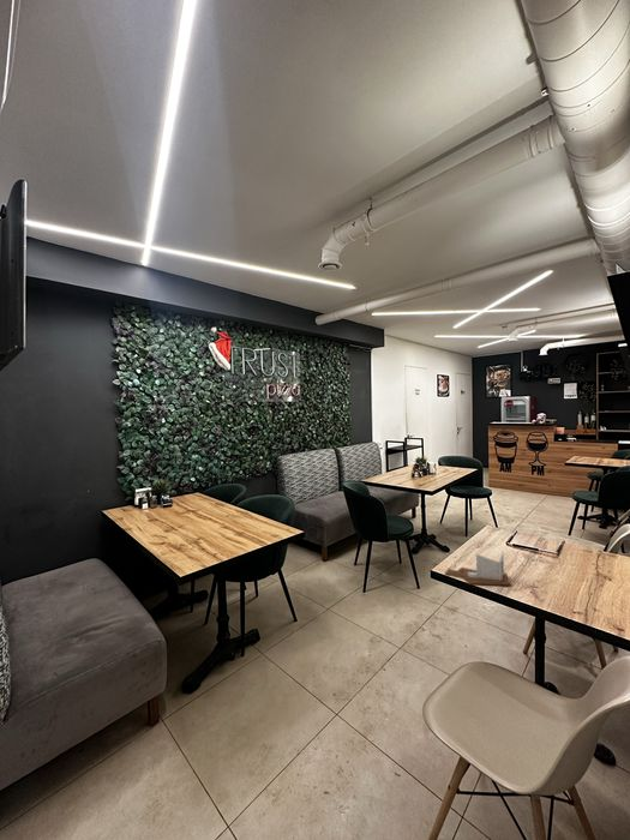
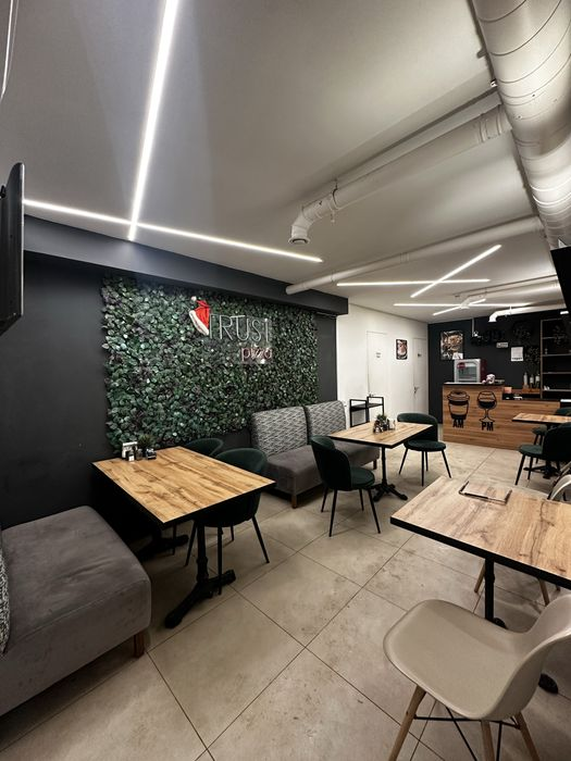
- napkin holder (479, 563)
